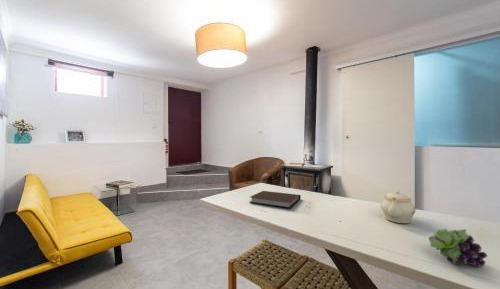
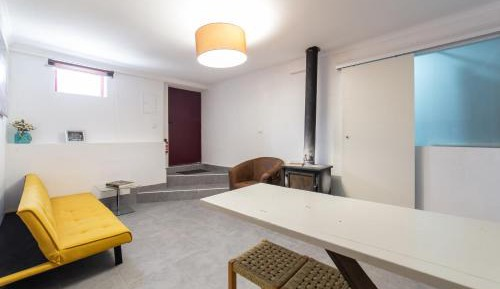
- notebook (275, 198)
- fruit (456, 244)
- teapot (397, 205)
